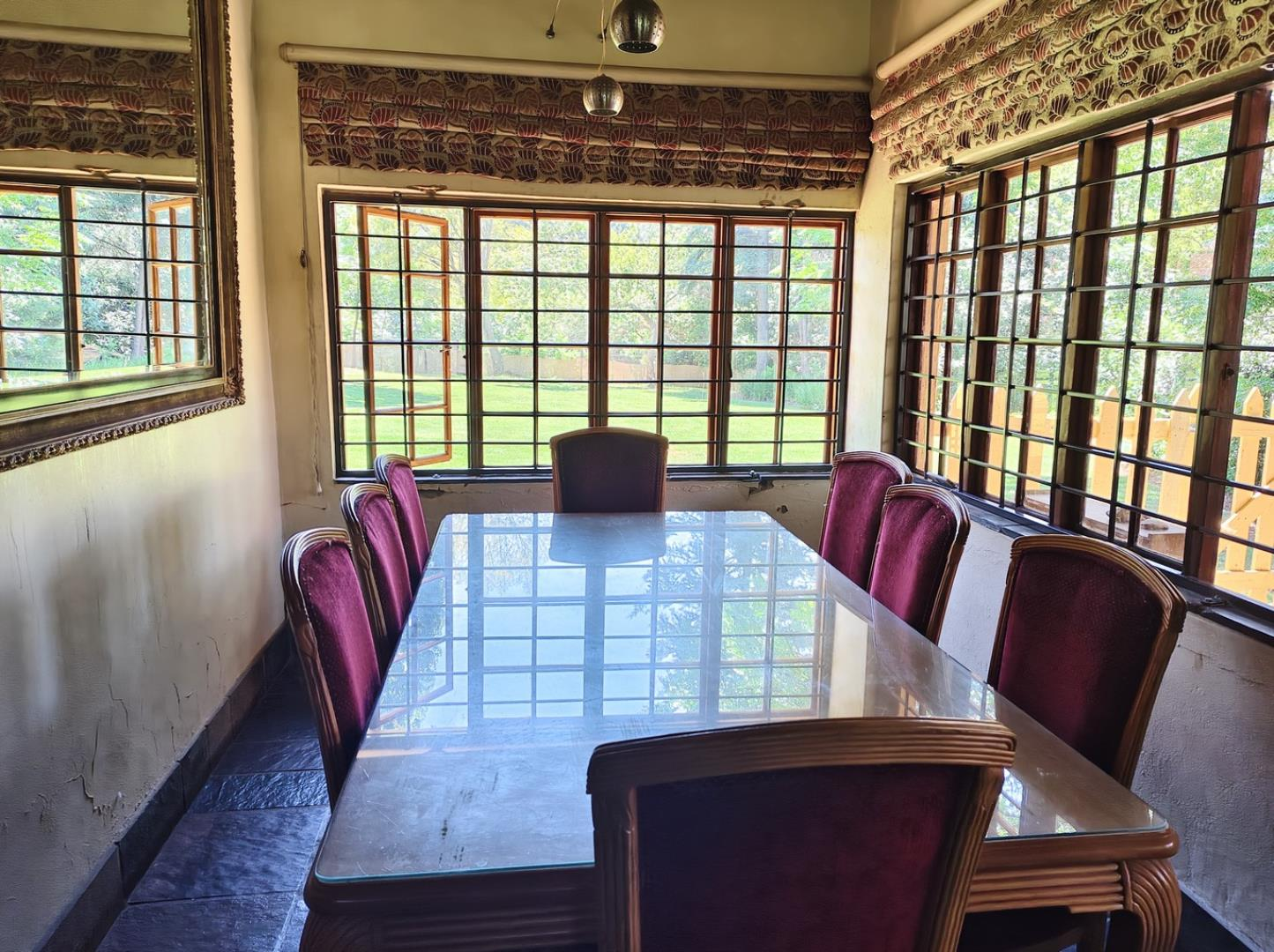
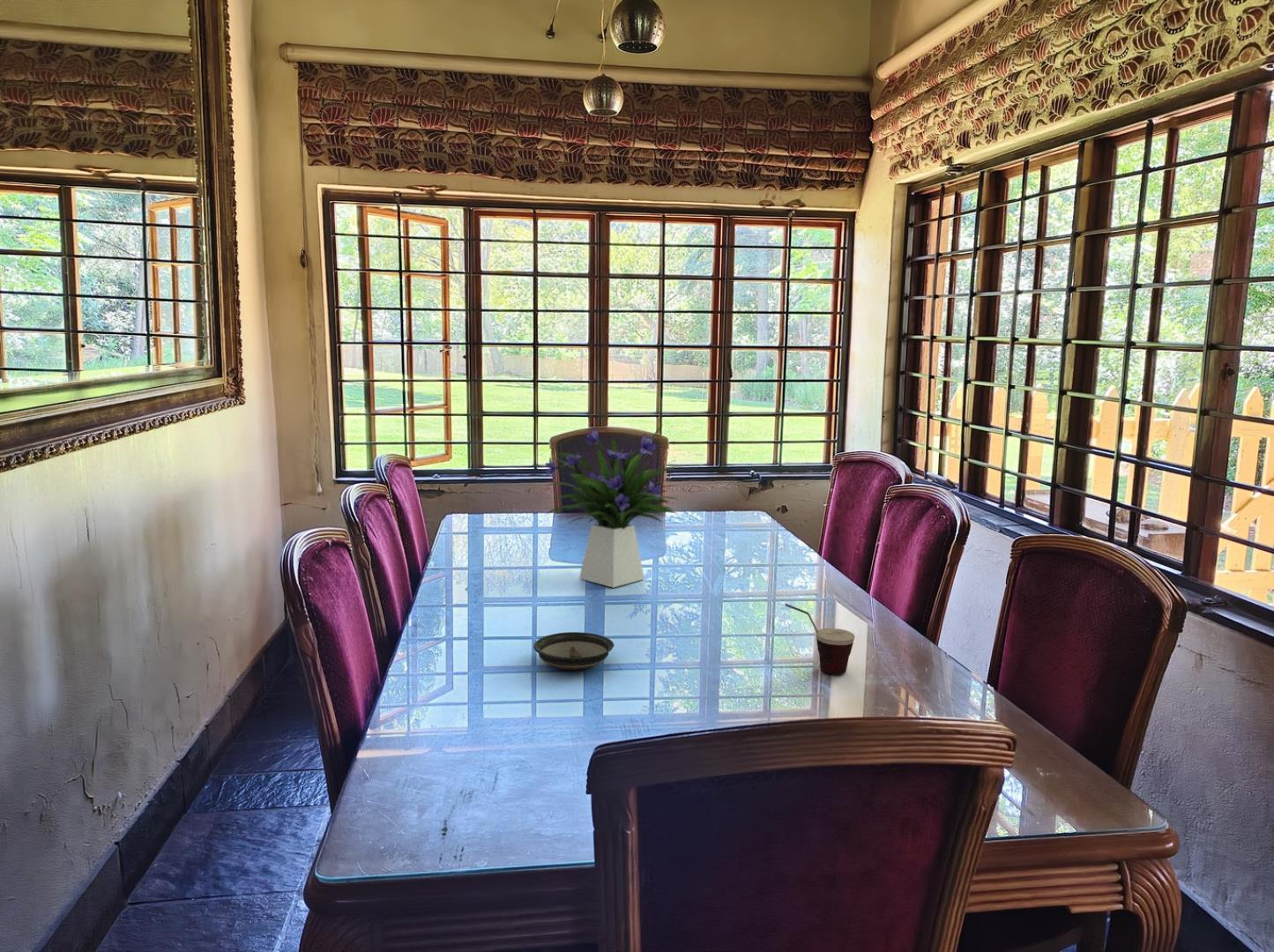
+ saucer (573, 653)
+ flower arrangement (618, 501)
+ cup (818, 637)
